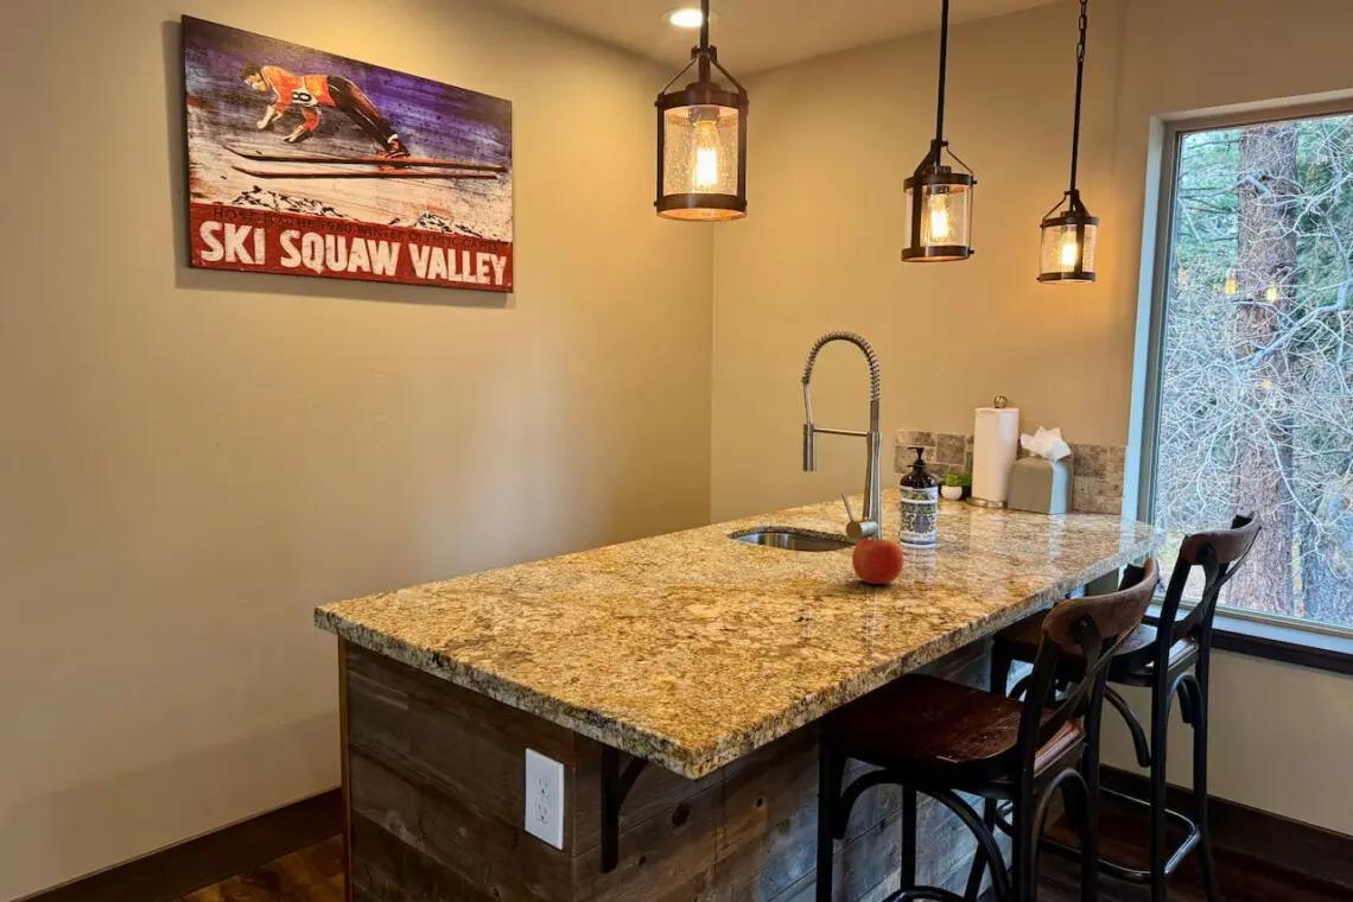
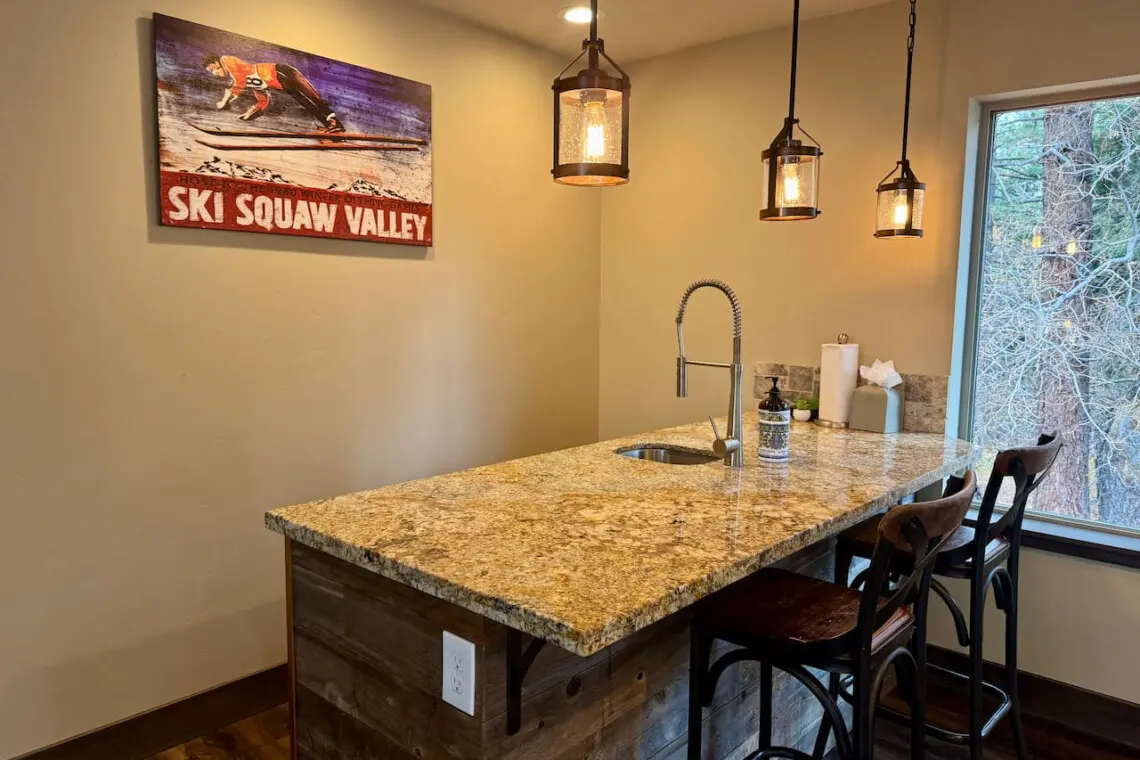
- fruit (877, 558)
